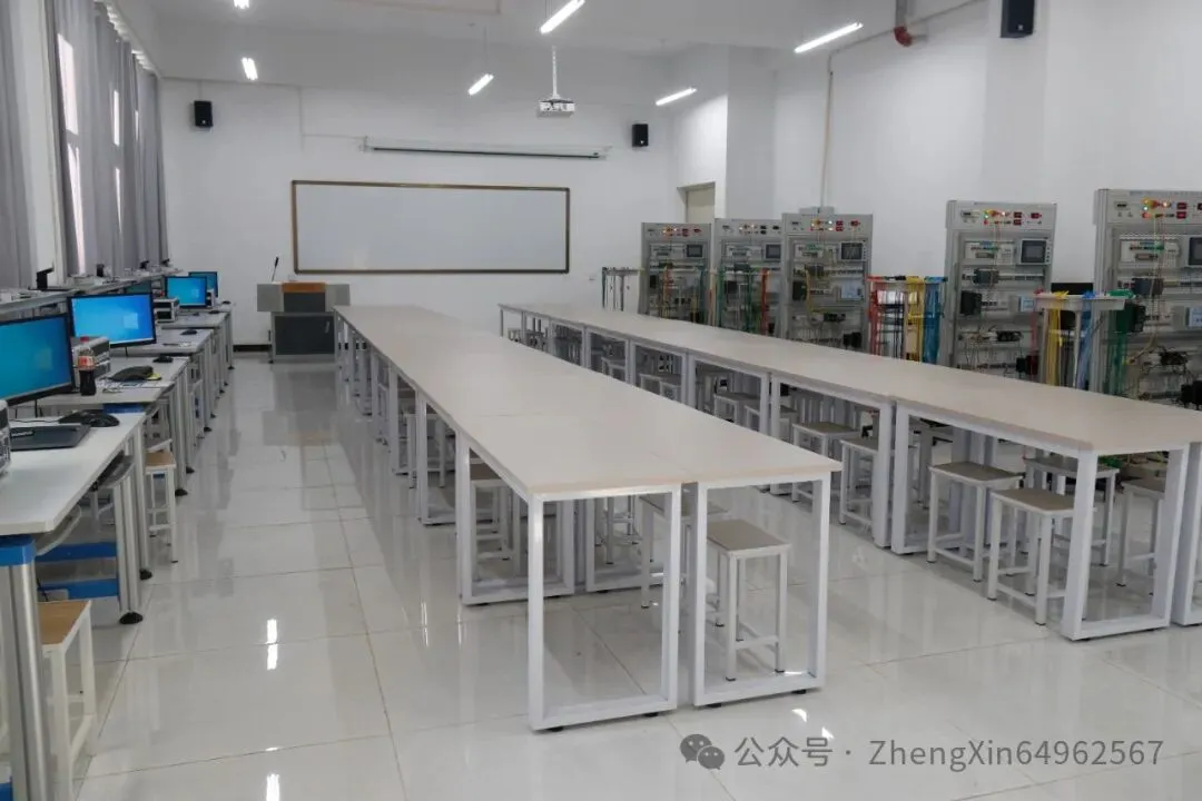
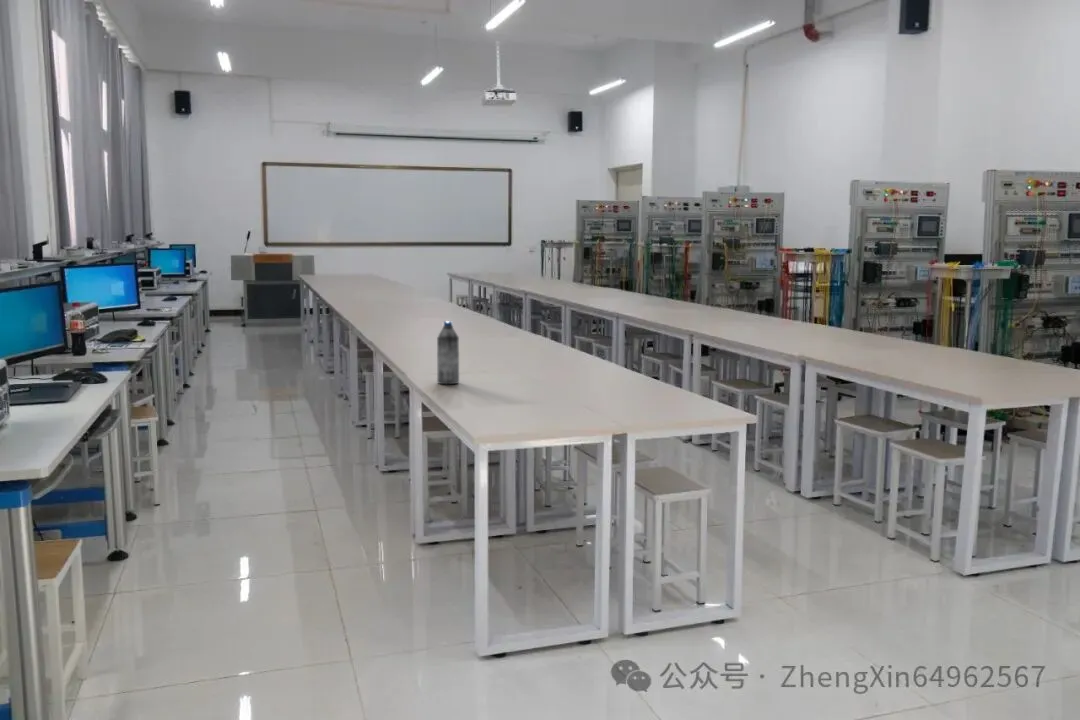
+ water bottle (448, 352)
